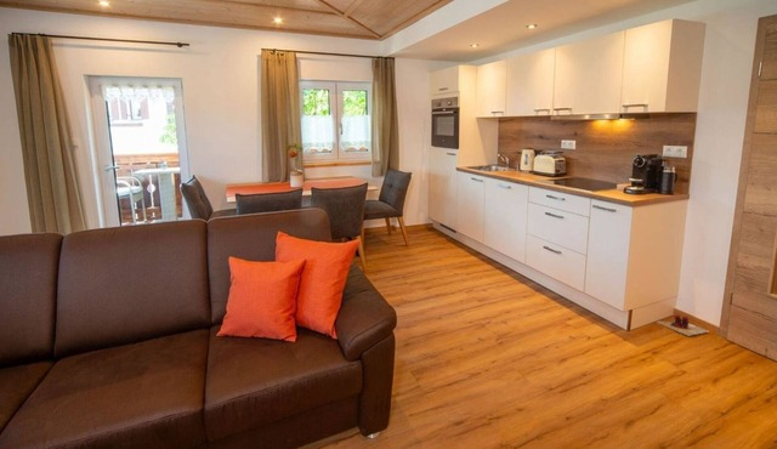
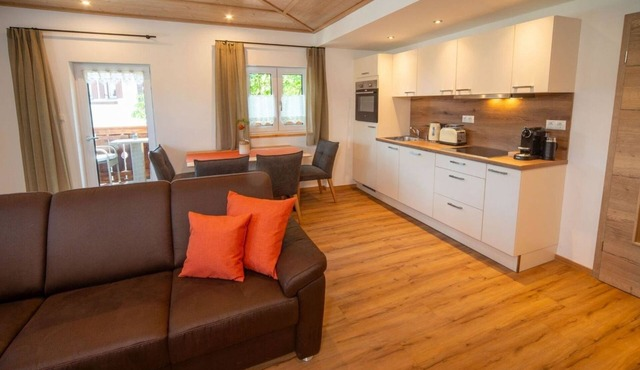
- slippers (682, 322)
